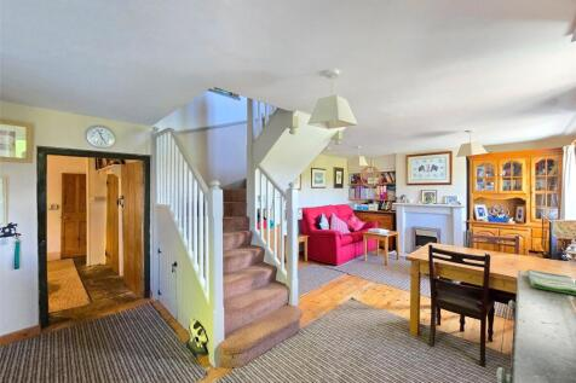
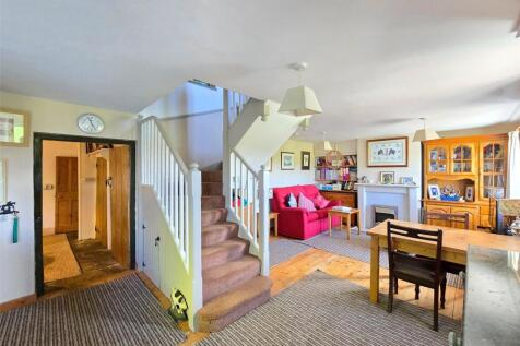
- dish towel (552, 280)
